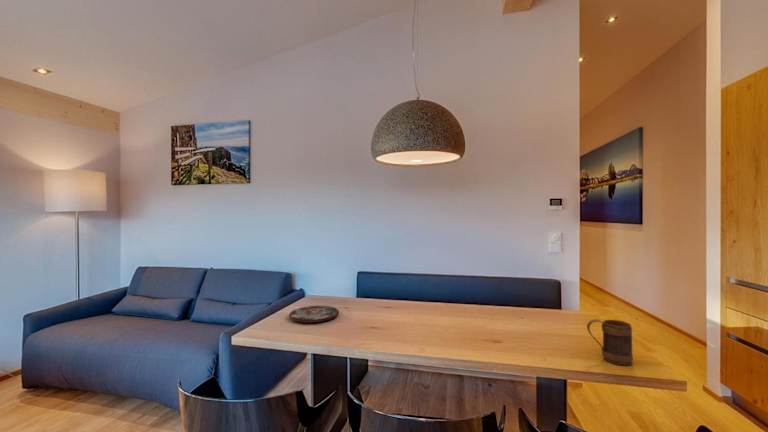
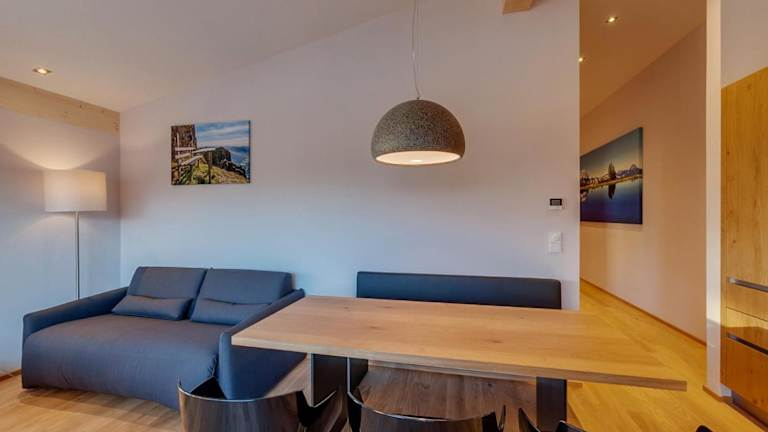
- mug (609, 340)
- plate (314, 313)
